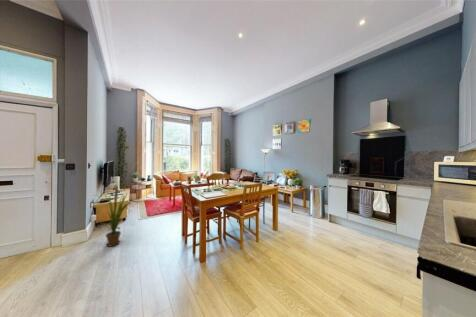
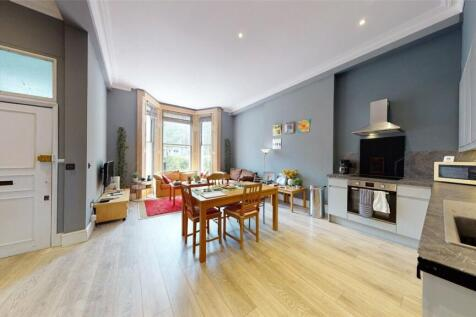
- house plant (112, 214)
